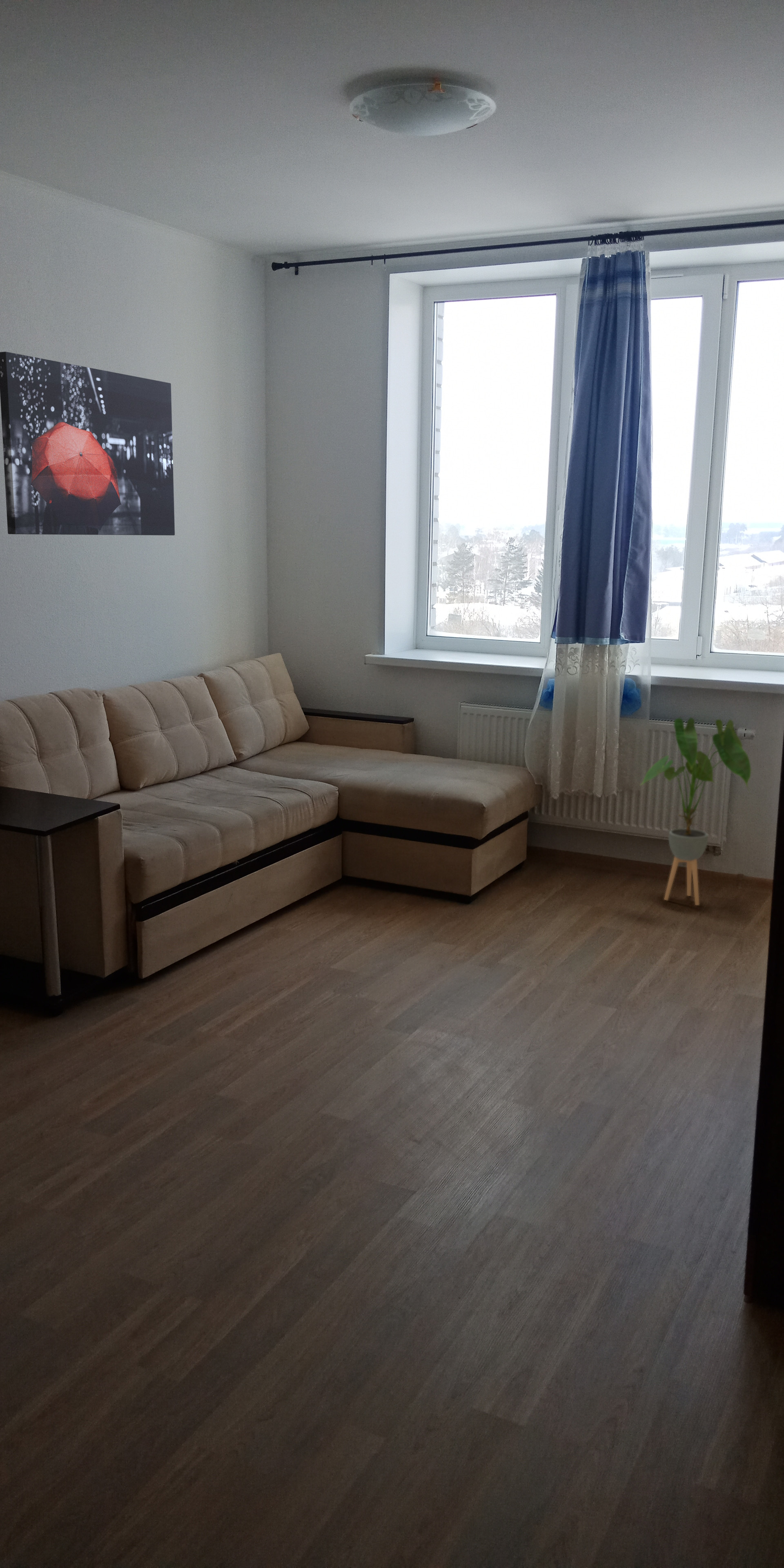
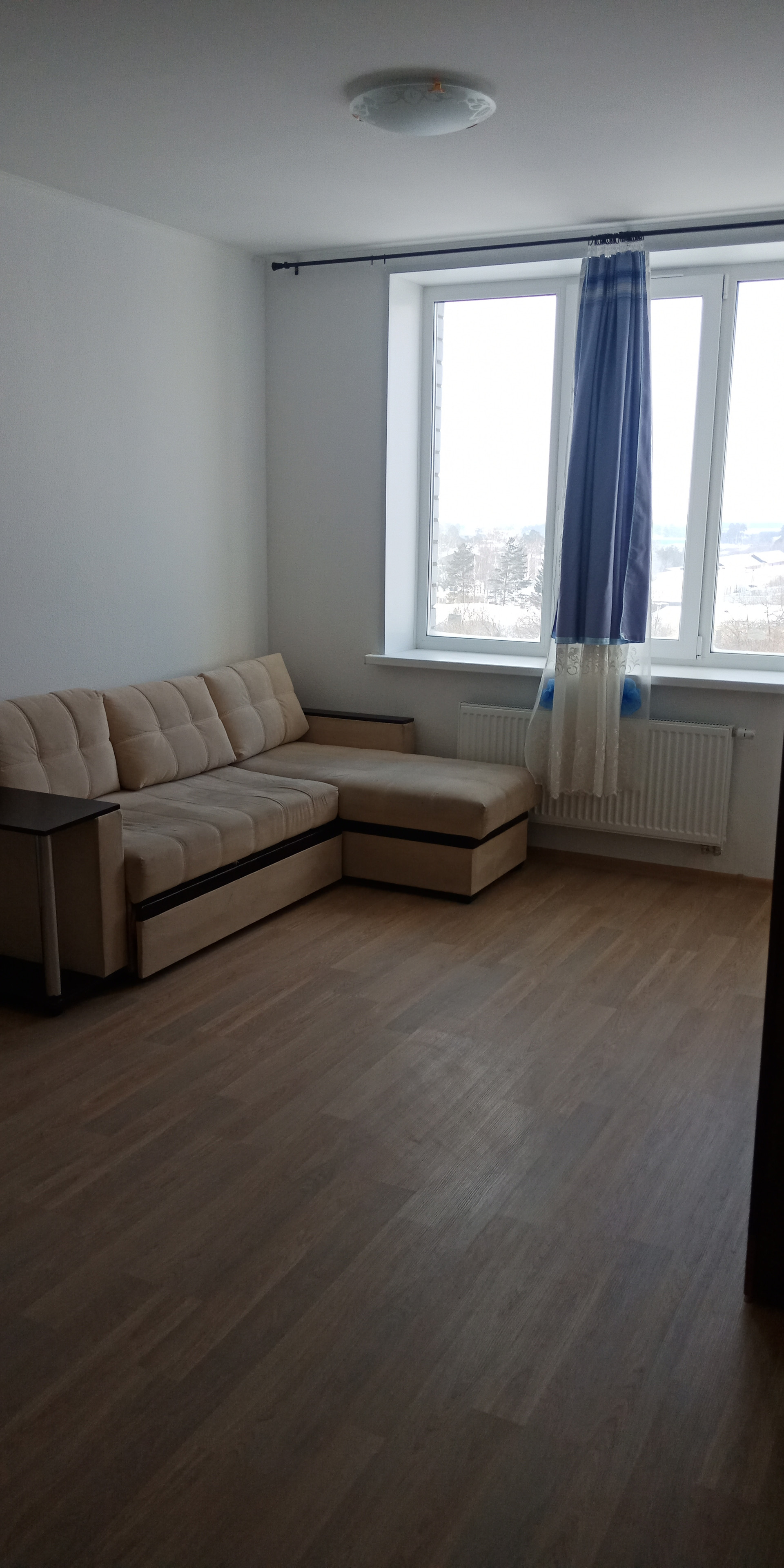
- wall art (95, 453)
- house plant (698, 810)
